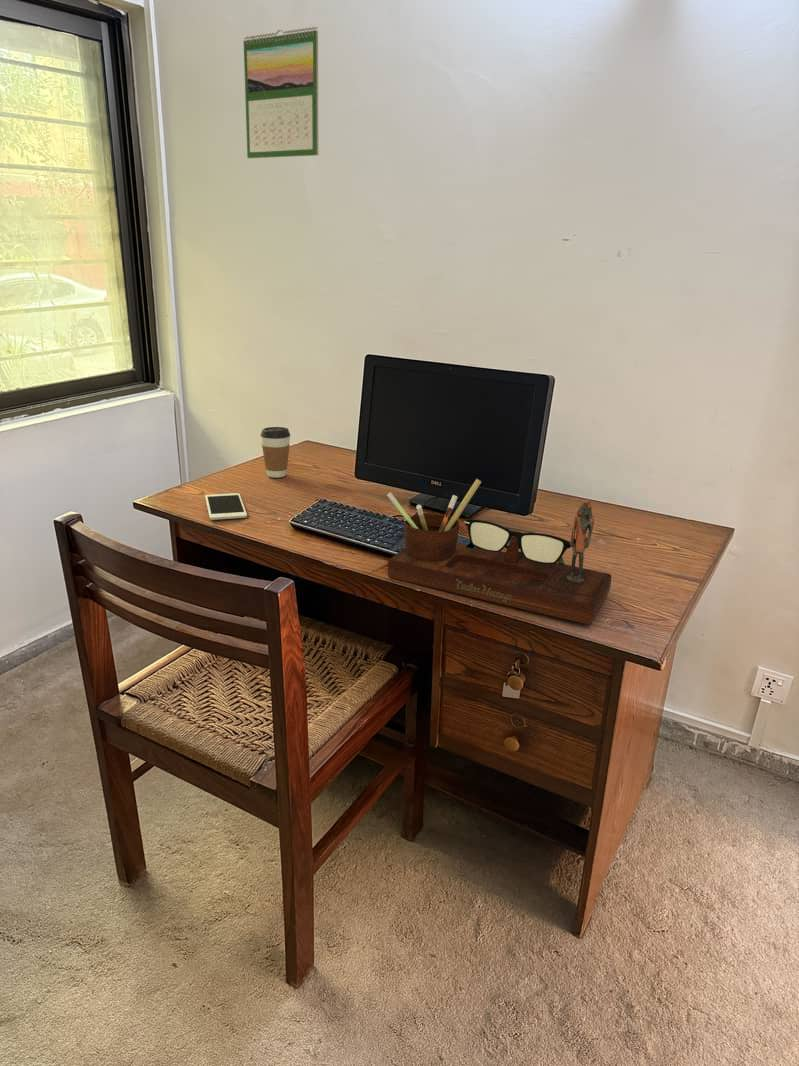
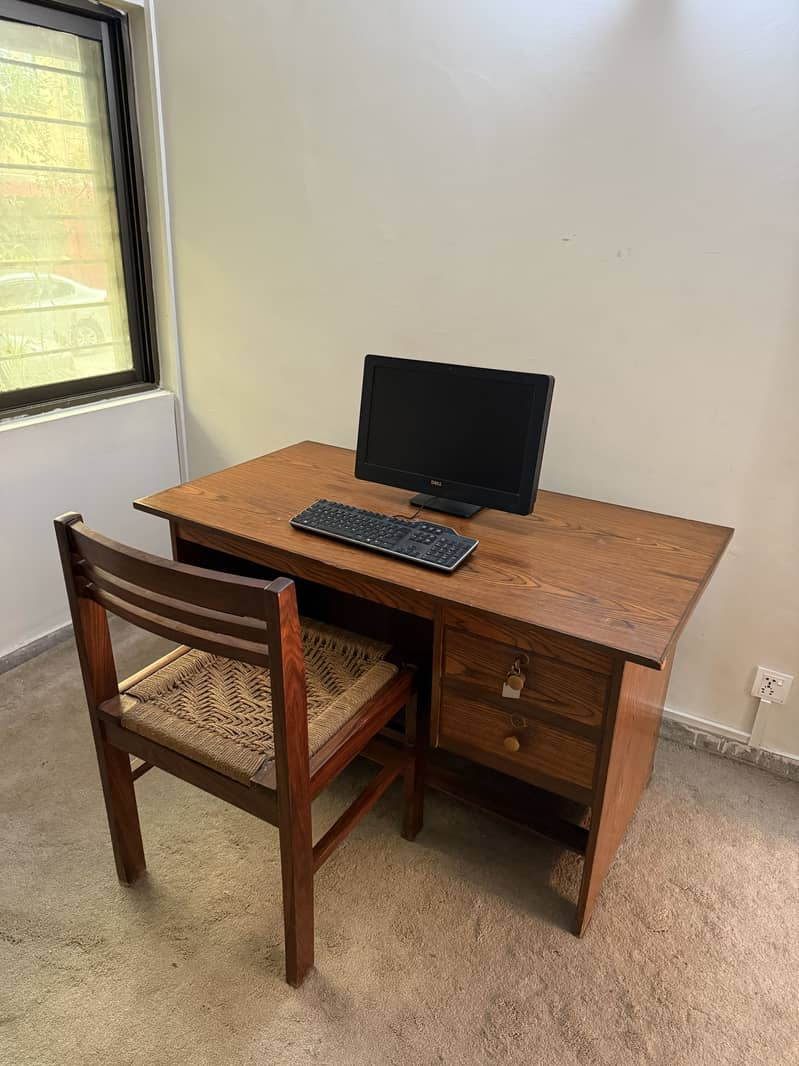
- coffee cup (275, 452)
- cell phone (225, 505)
- desk organizer (493, 535)
- calendar (280, 94)
